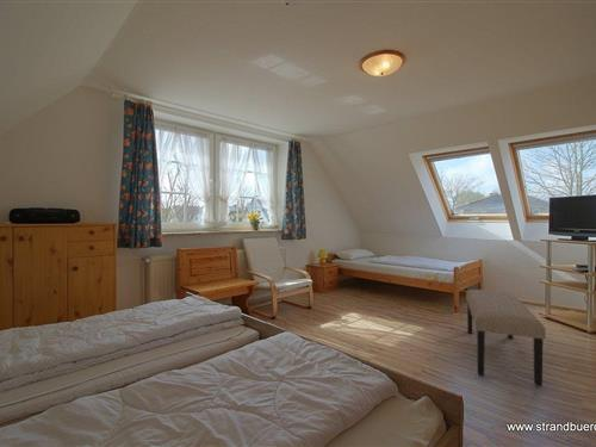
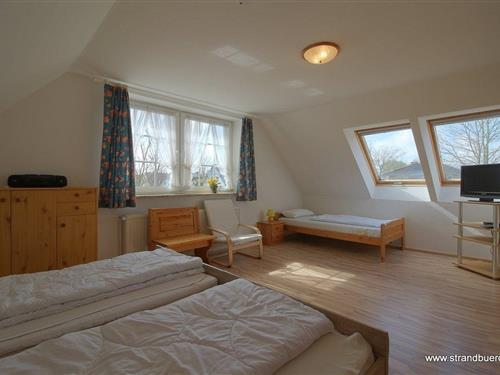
- bench (497, 327)
